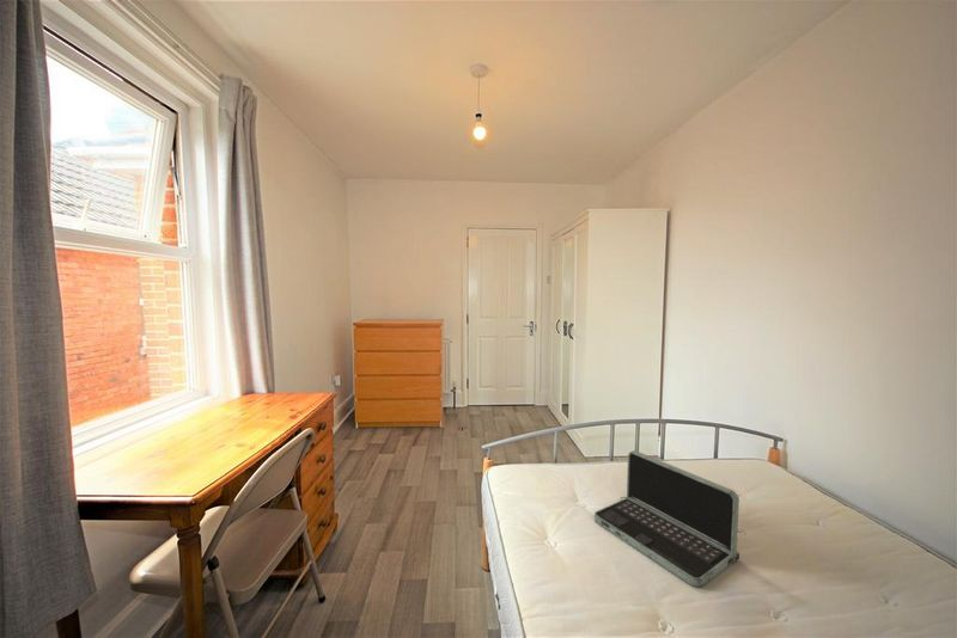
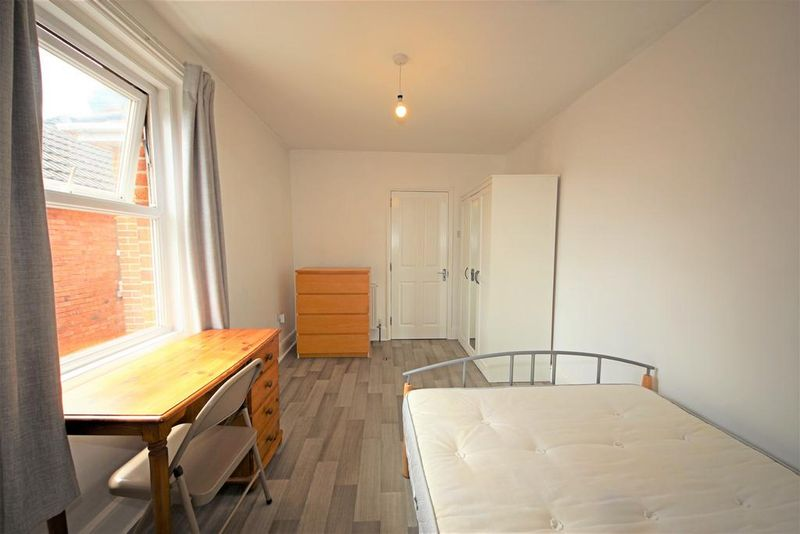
- laptop (659, 503)
